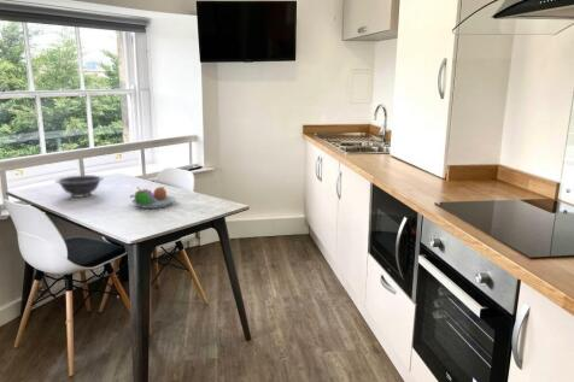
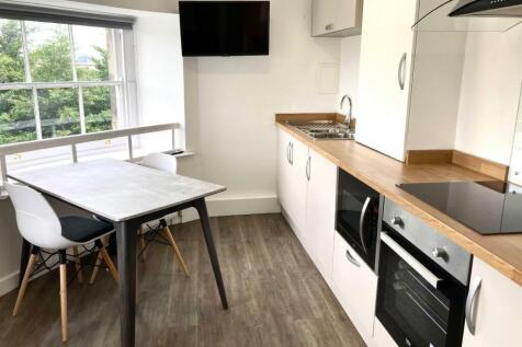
- decorative bowl (80, 187)
- fruit bowl (152, 195)
